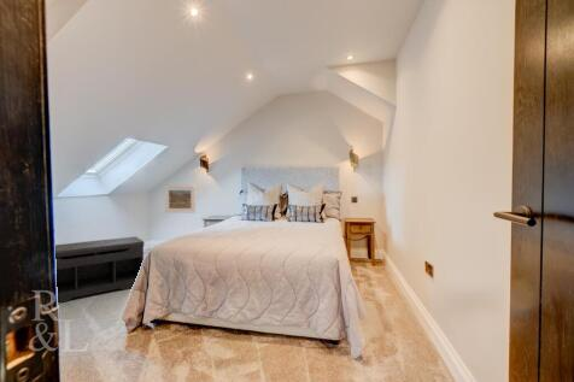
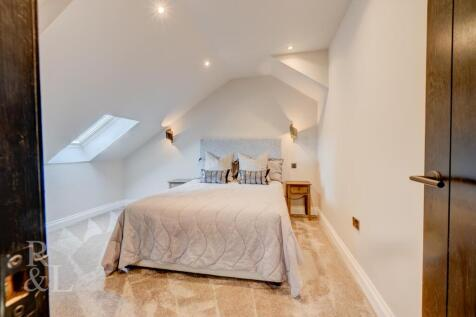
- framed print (180, 199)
- bench (94, 266)
